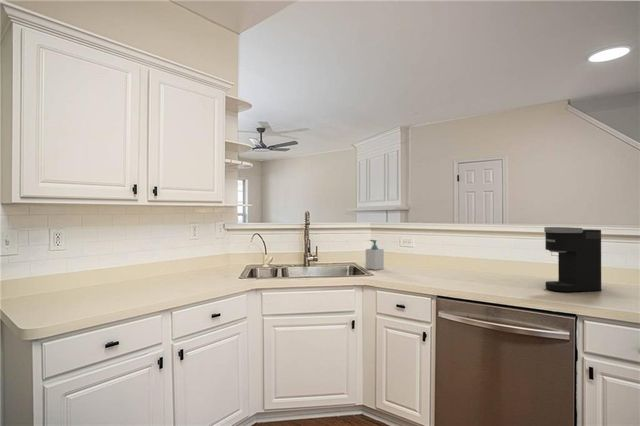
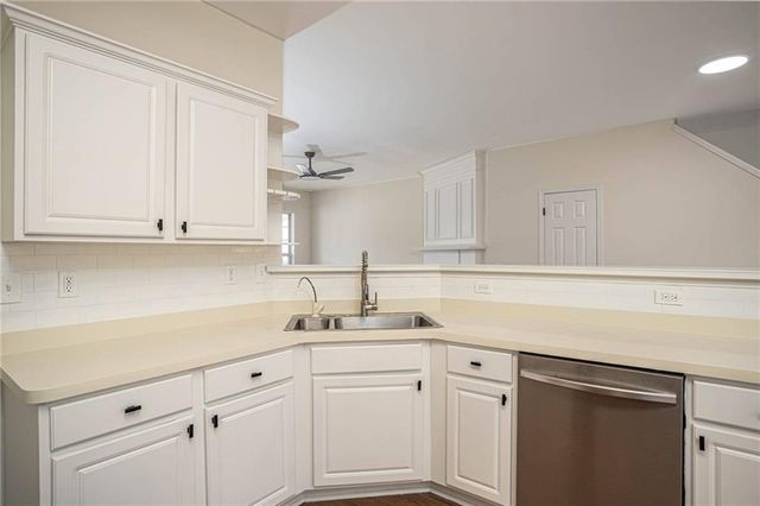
- coffee maker (572, 258)
- soap bottle (374, 254)
